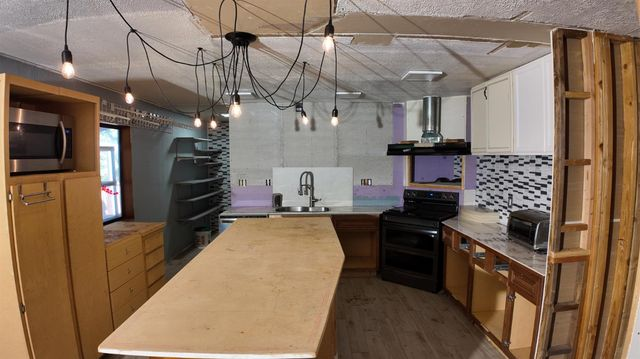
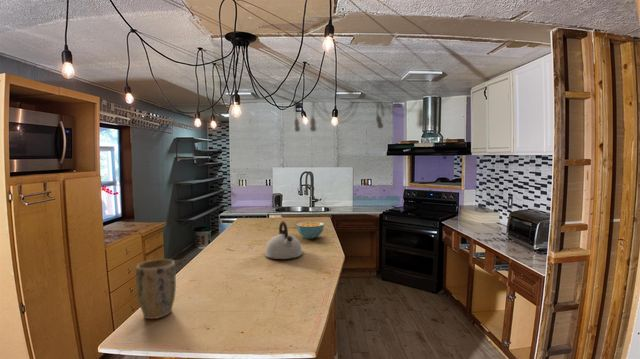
+ kettle (284, 238)
+ plant pot (156, 288)
+ cereal bowl (310, 230)
